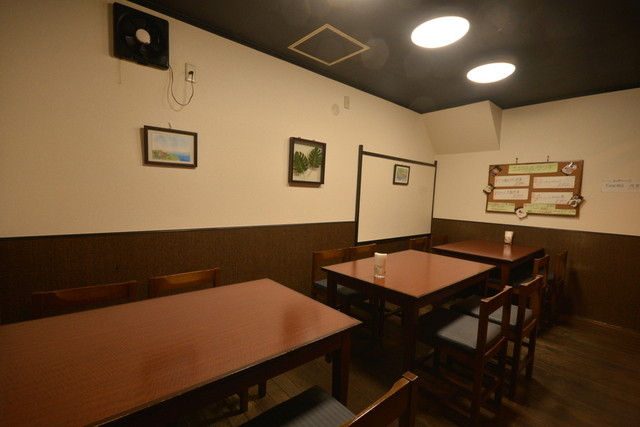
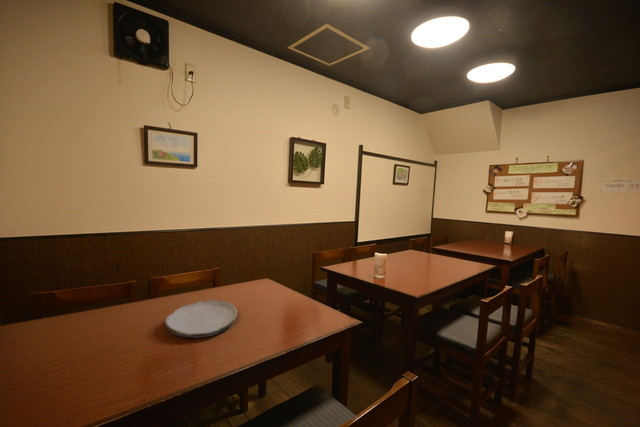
+ plate (202, 318)
